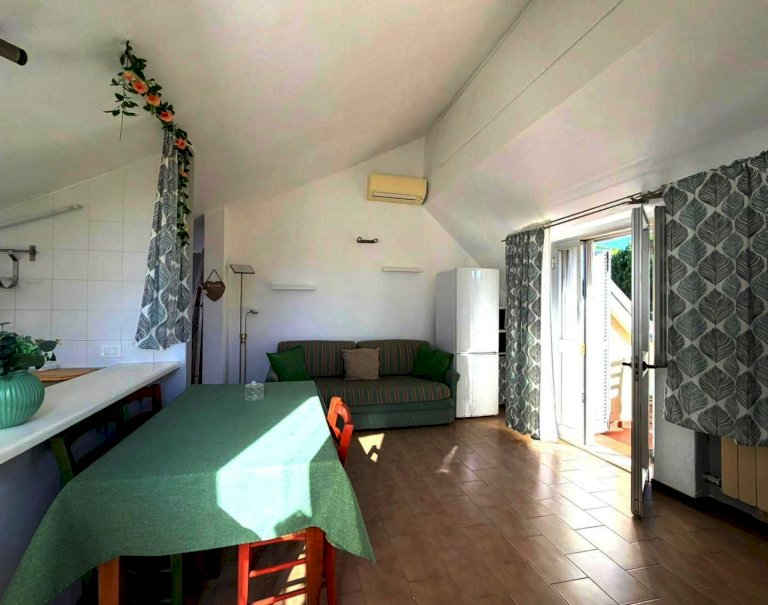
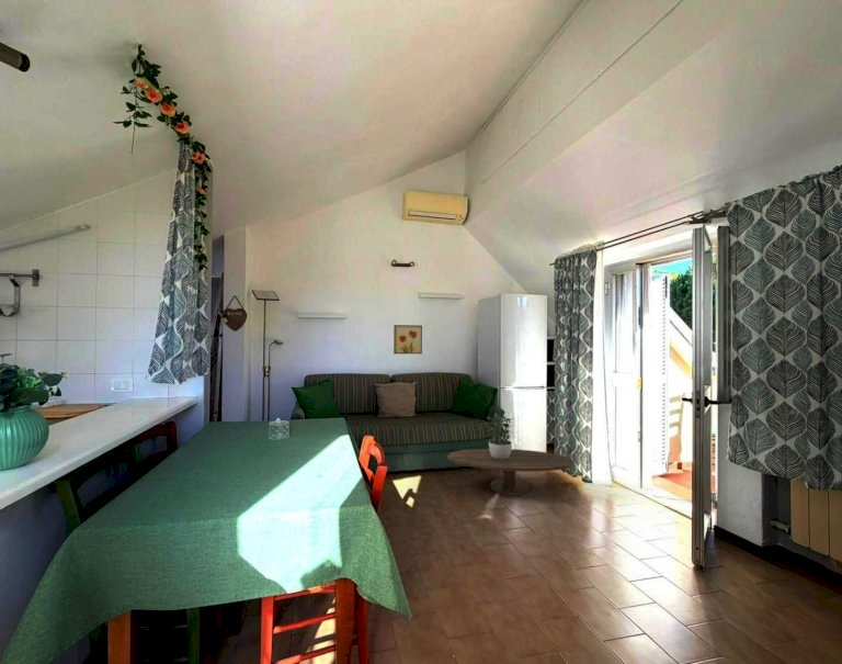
+ wall art (408, 339)
+ potted plant (499, 434)
+ coffee table (509, 472)
